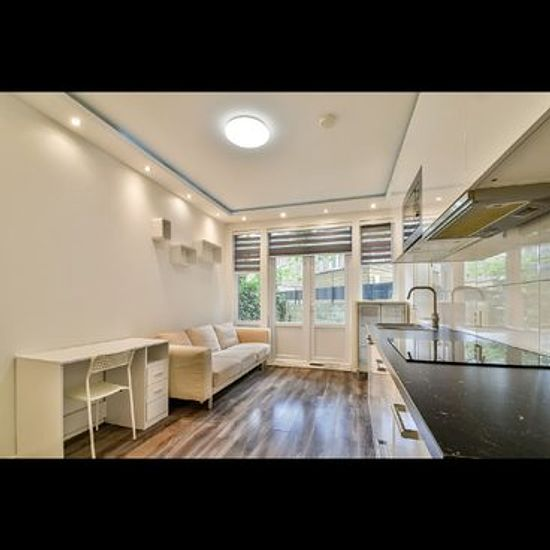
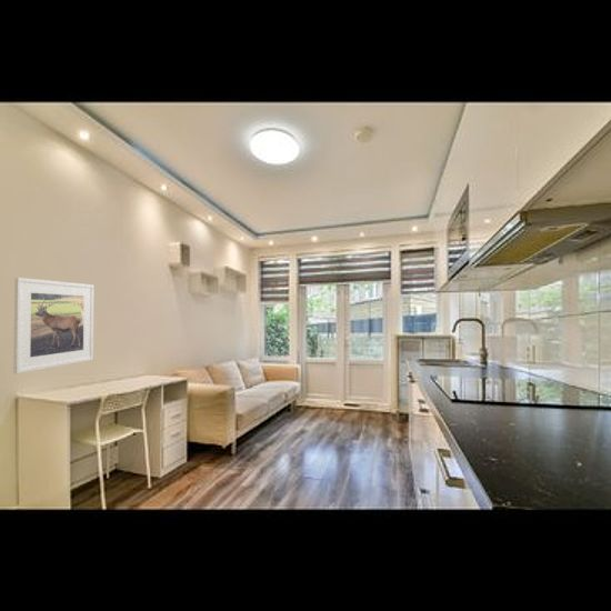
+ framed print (58, 323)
